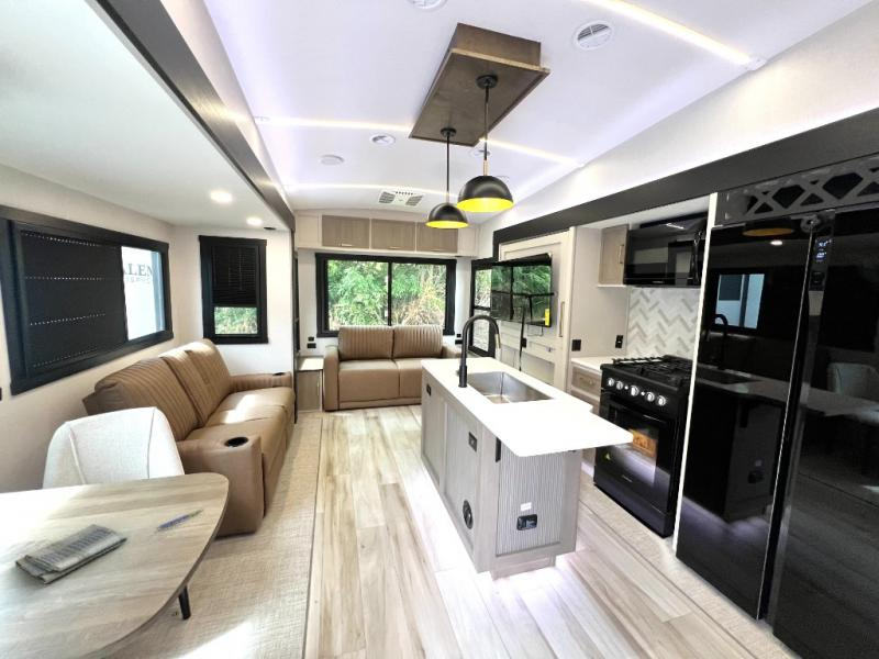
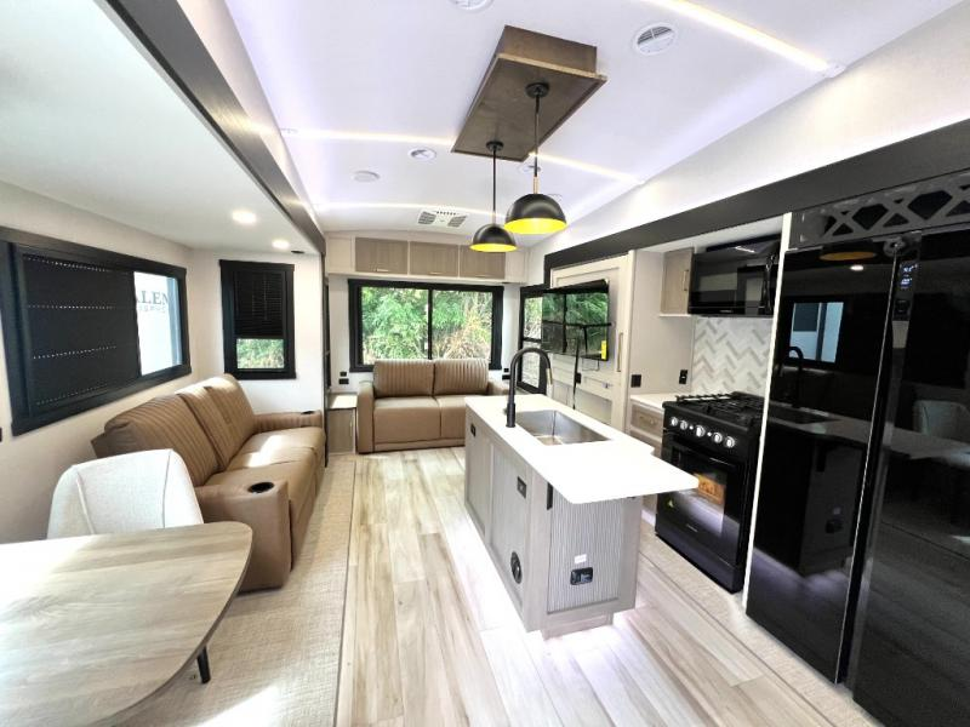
- pen (181, 517)
- dish towel (73, 548)
